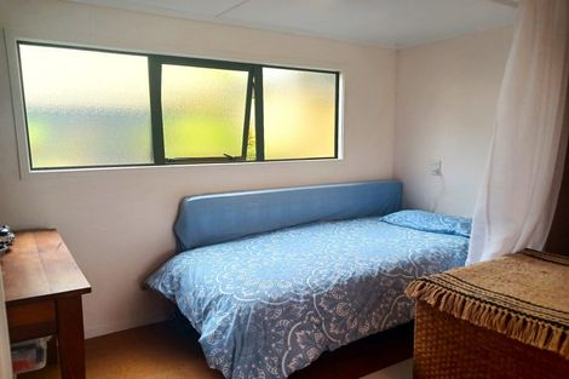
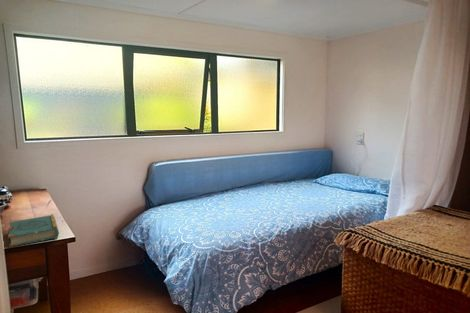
+ book (33, 228)
